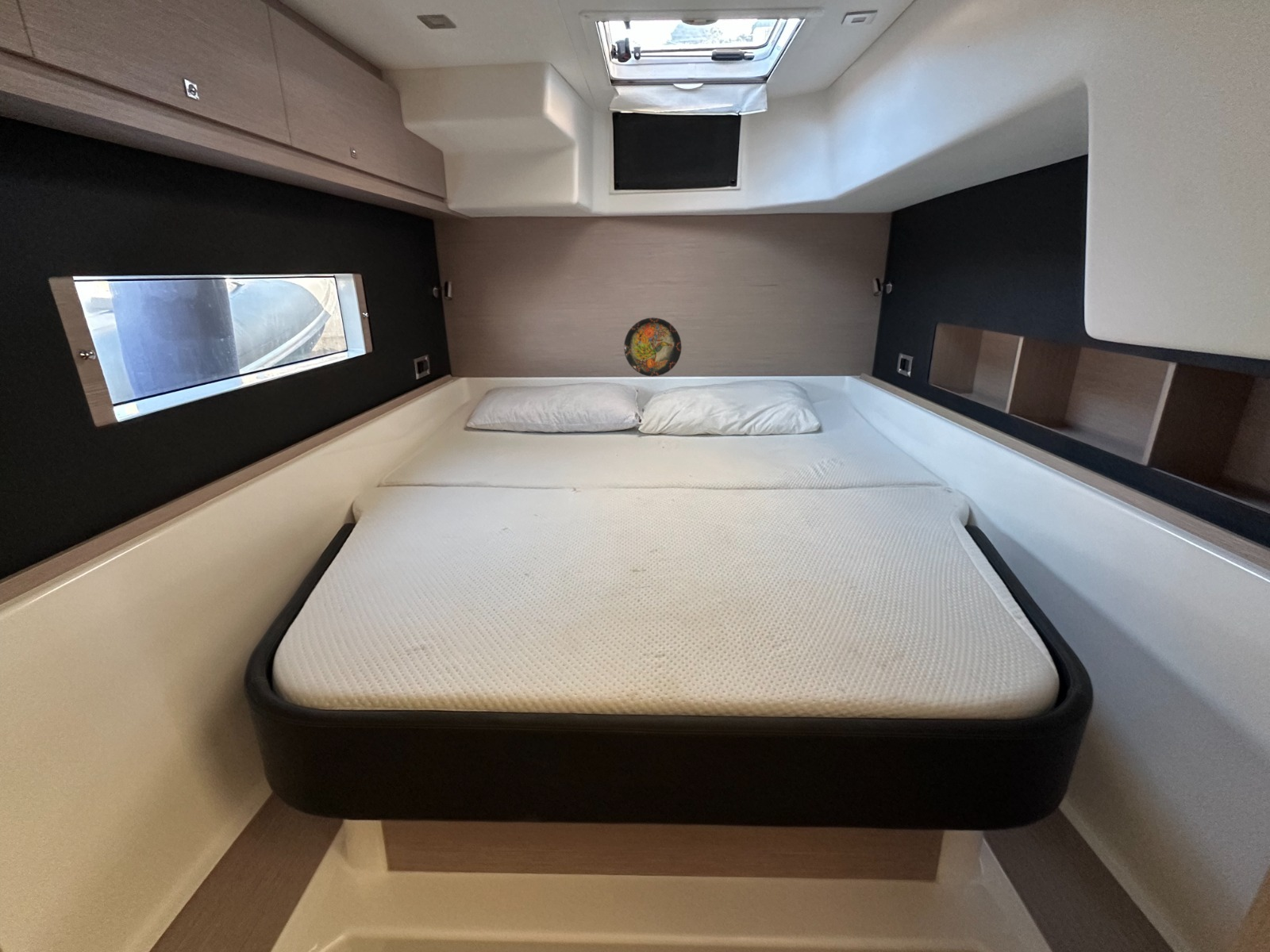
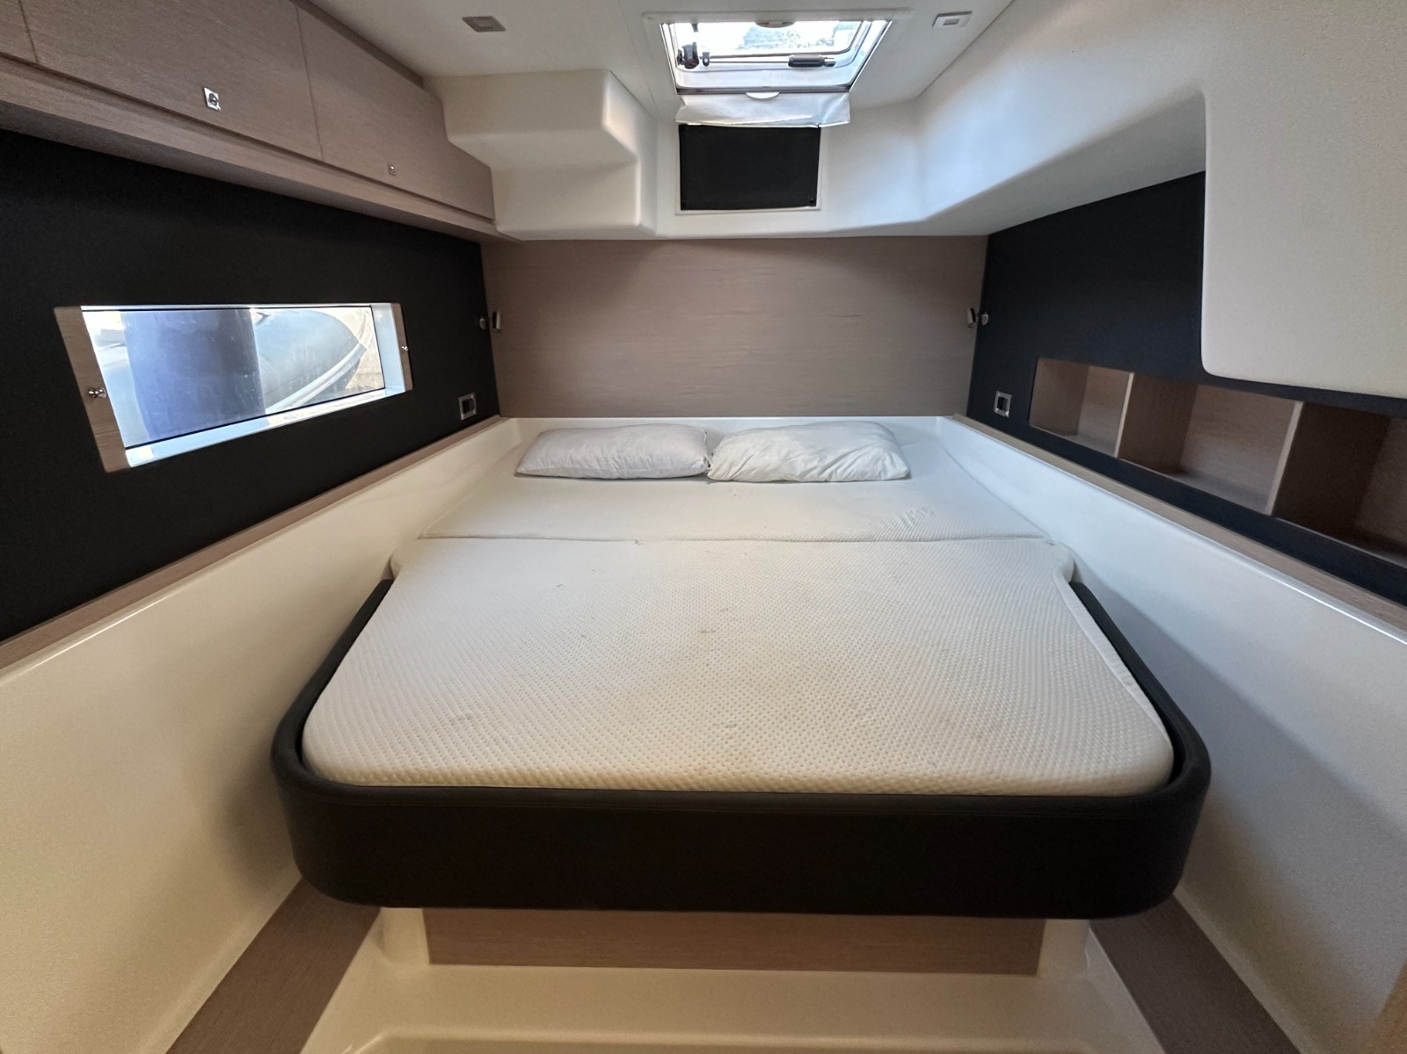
- decorative plate (652, 347)
